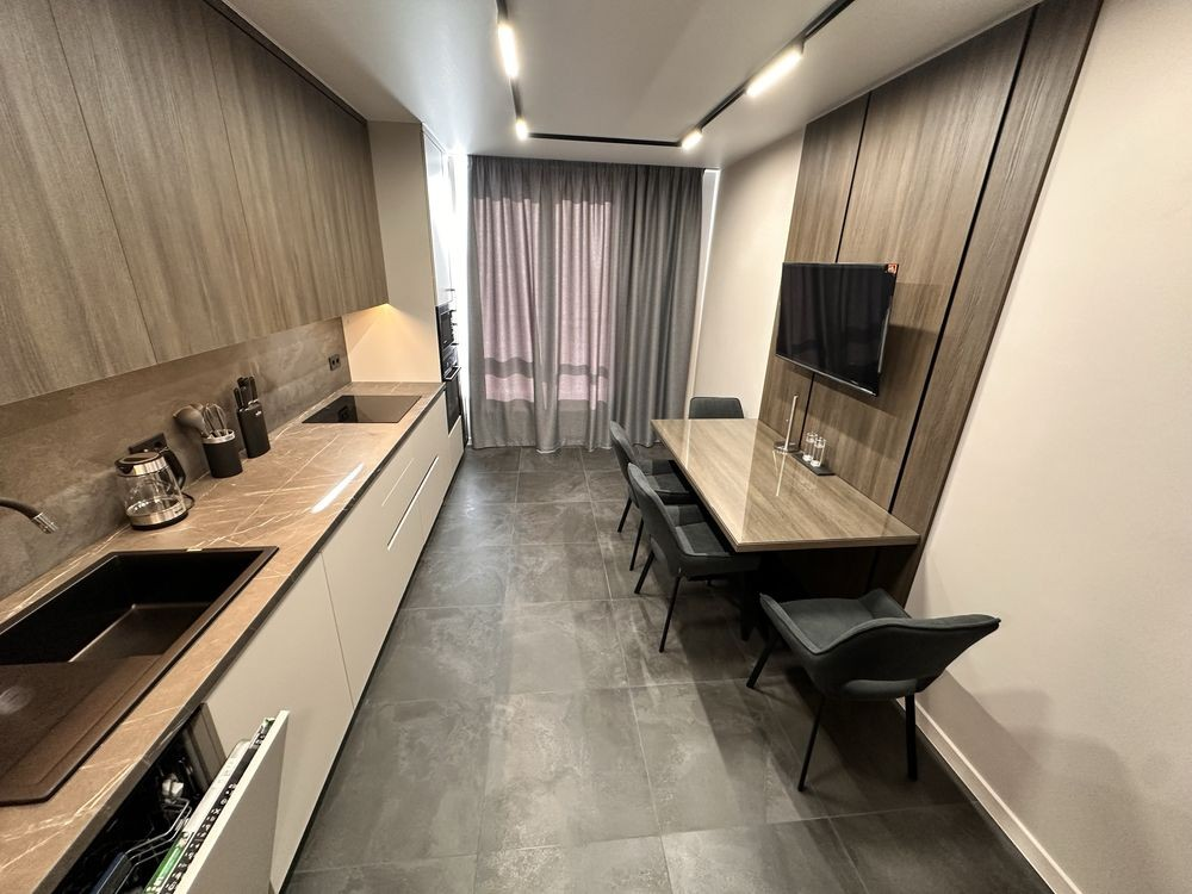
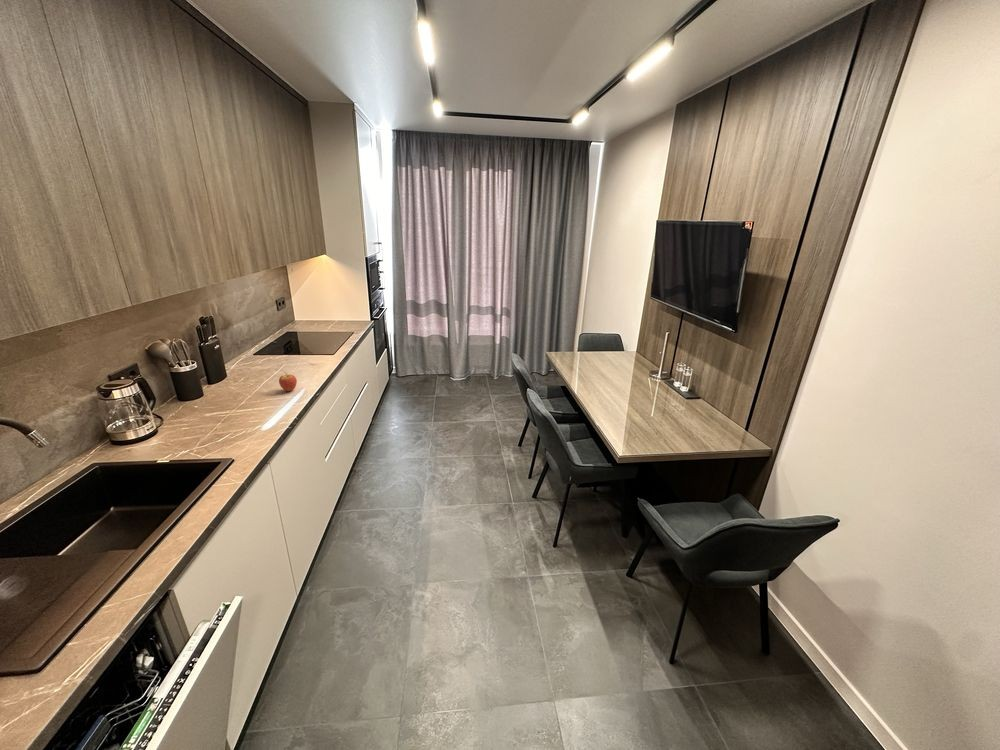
+ fruit (287, 381)
